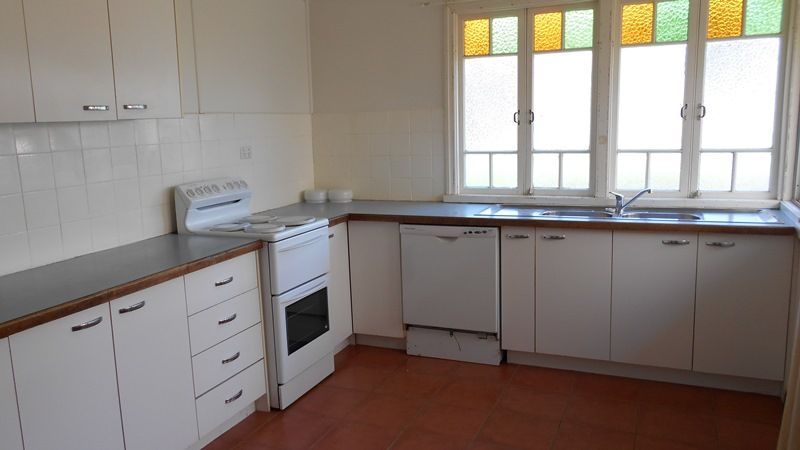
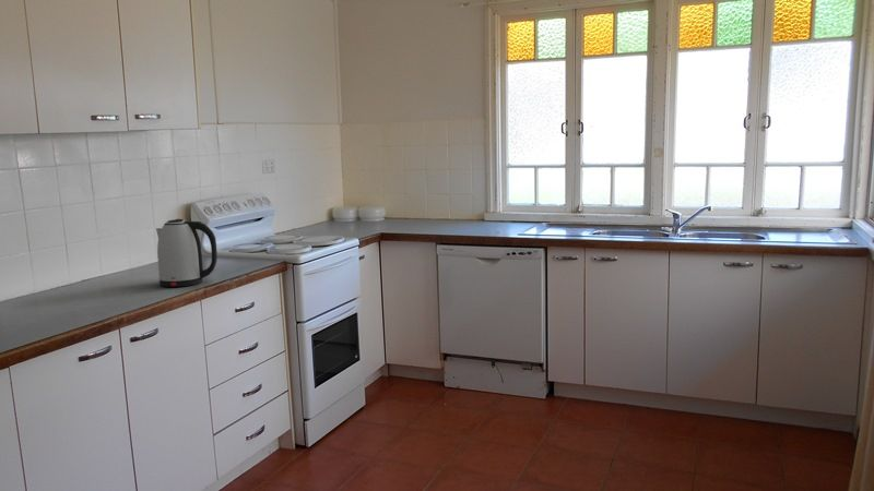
+ kettle (187, 251)
